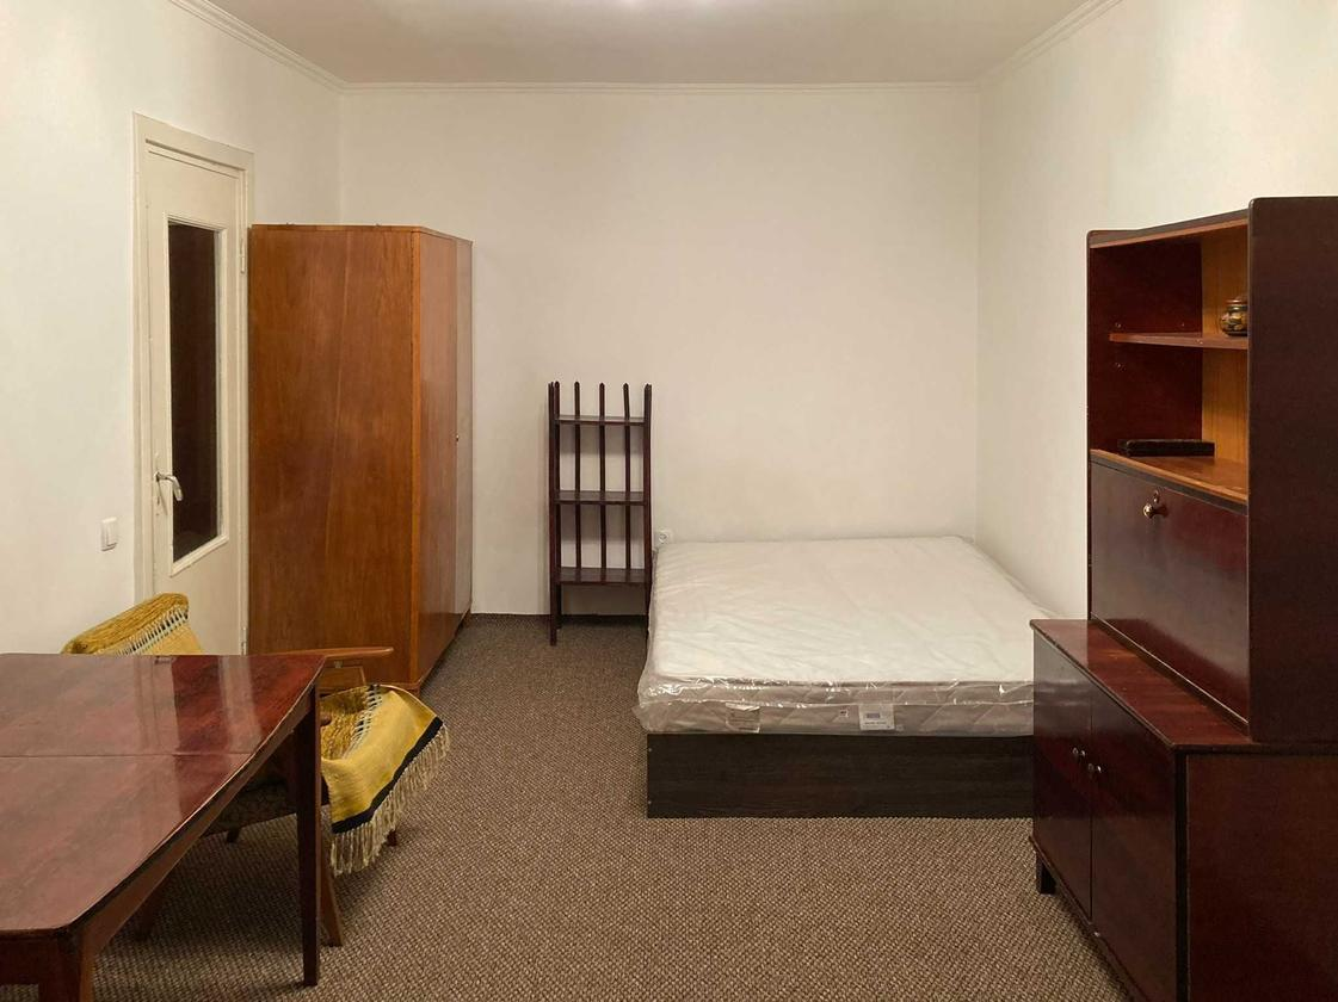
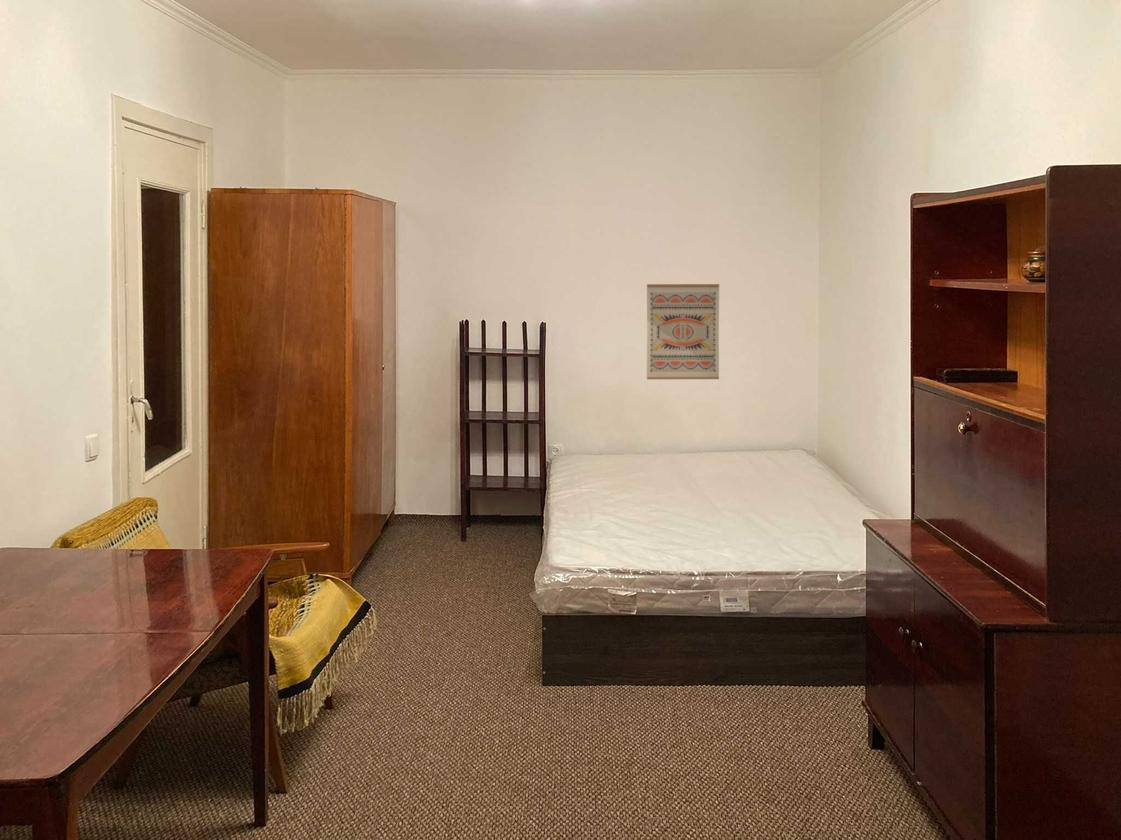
+ wall art (682, 331)
